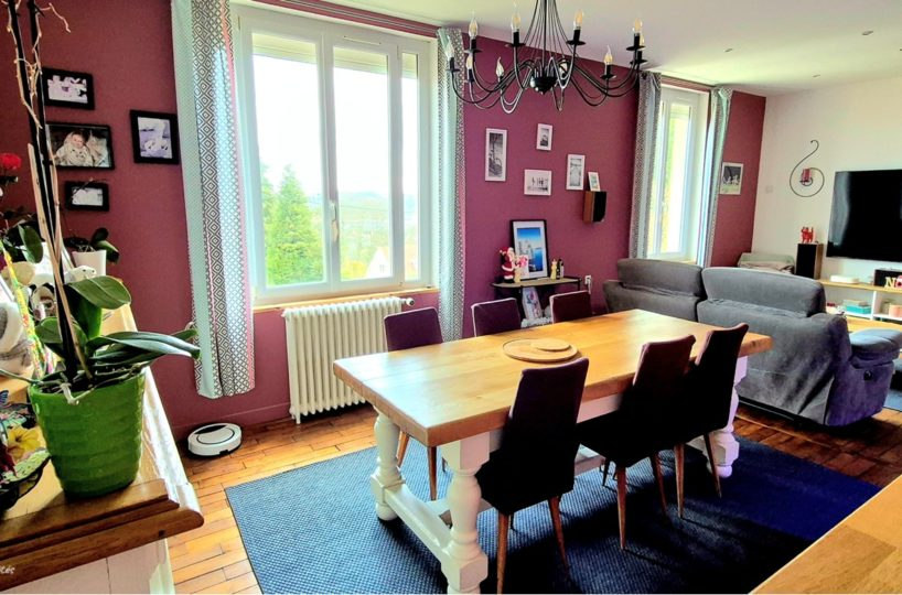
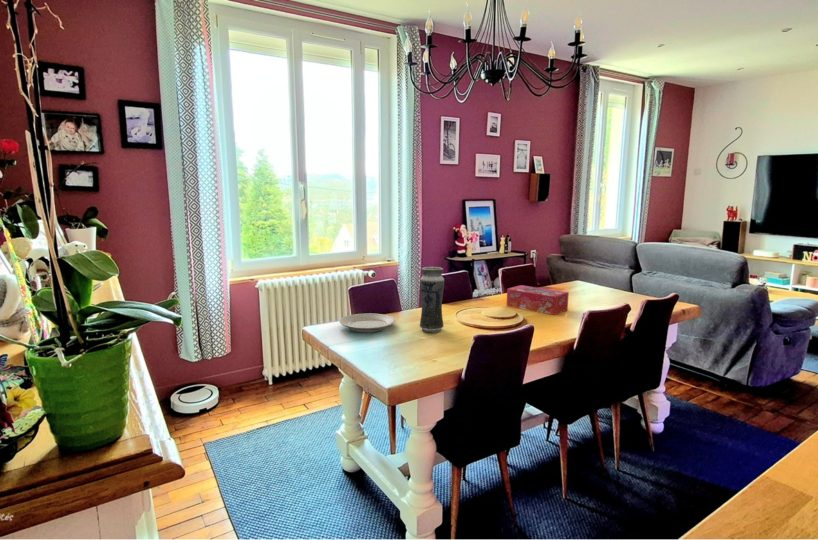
+ vase (431, 299)
+ tissue box (536, 299)
+ plate (367, 323)
